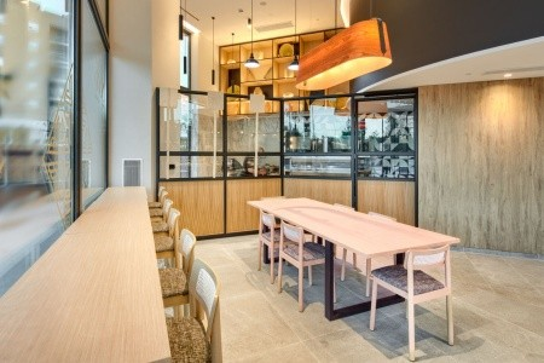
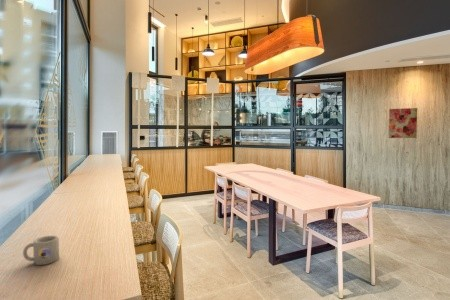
+ mug (41, 250)
+ wall art (402, 123)
